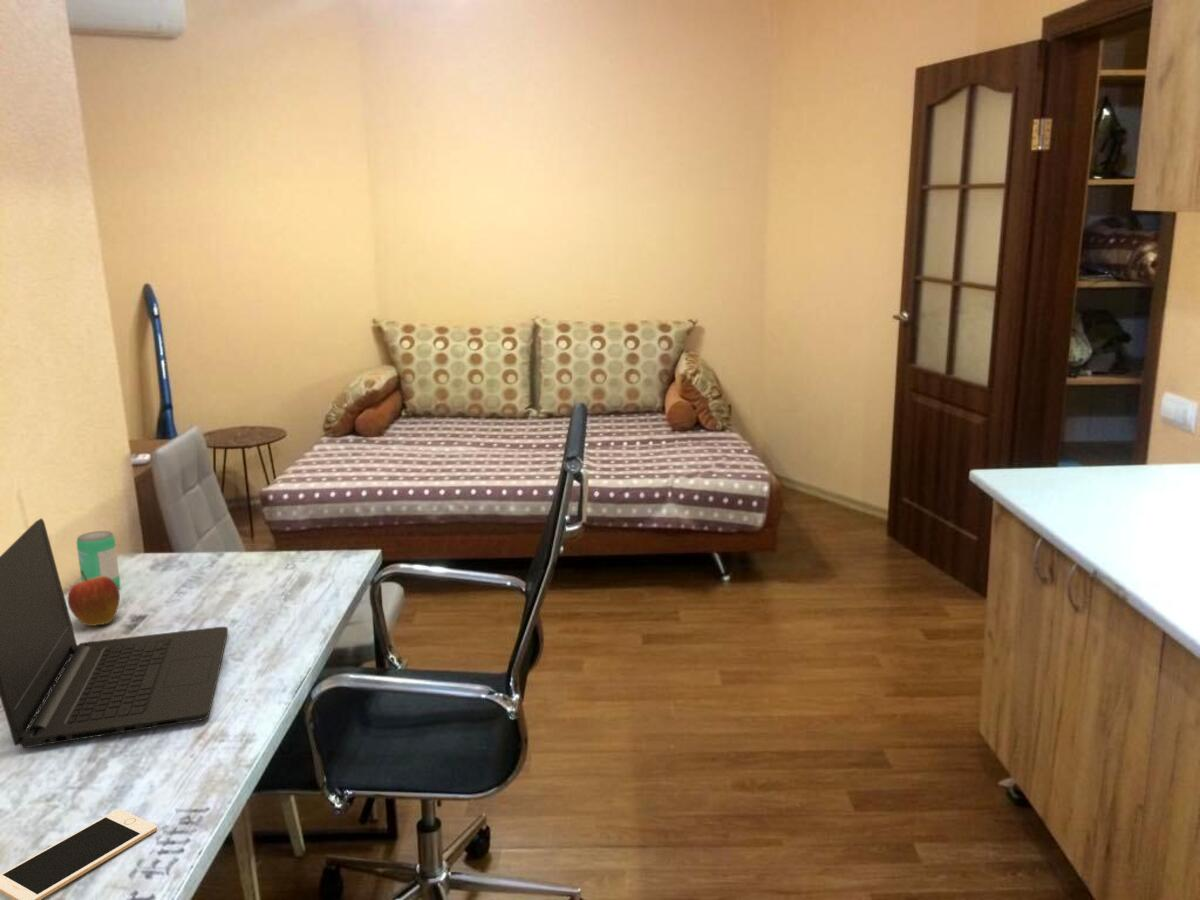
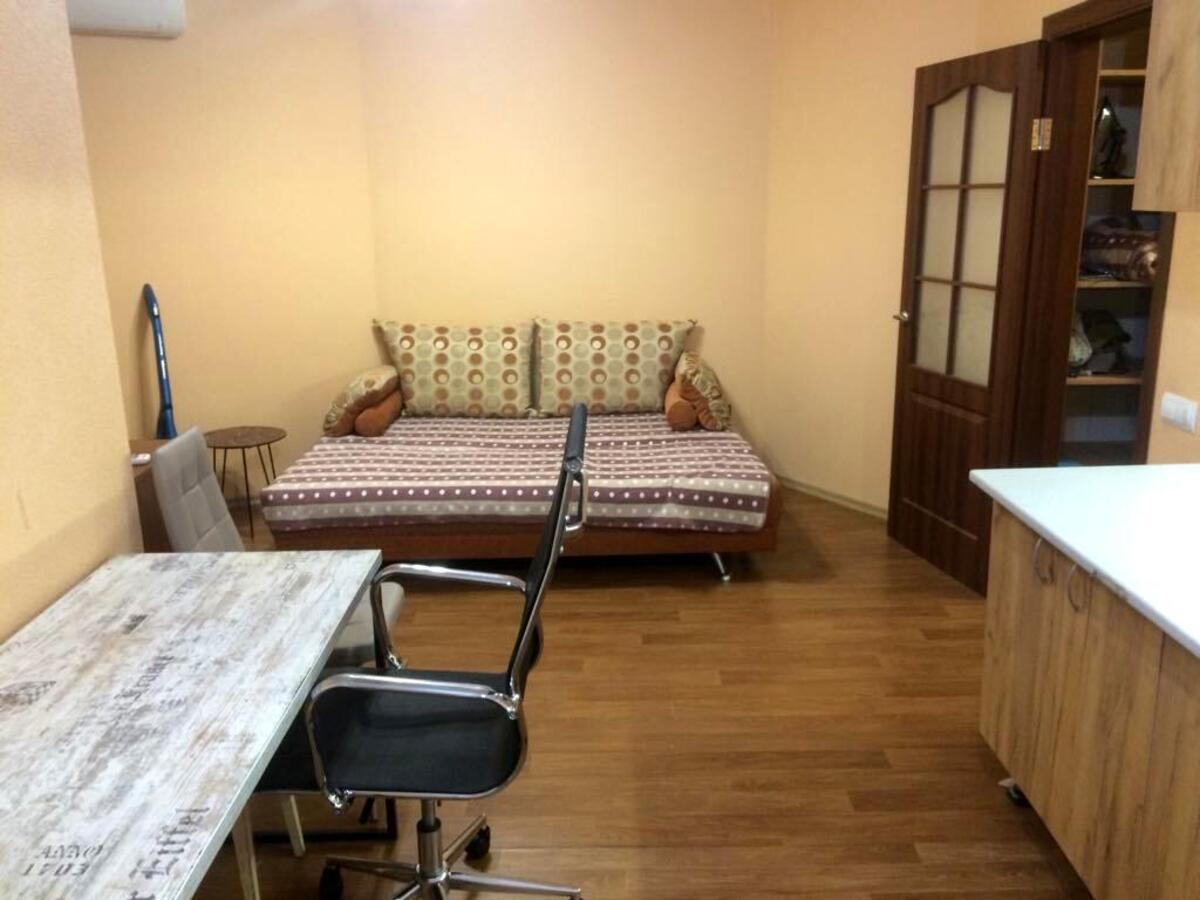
- beverage can (98, 563)
- laptop (119, 638)
- apple (93, 597)
- cell phone (76, 854)
